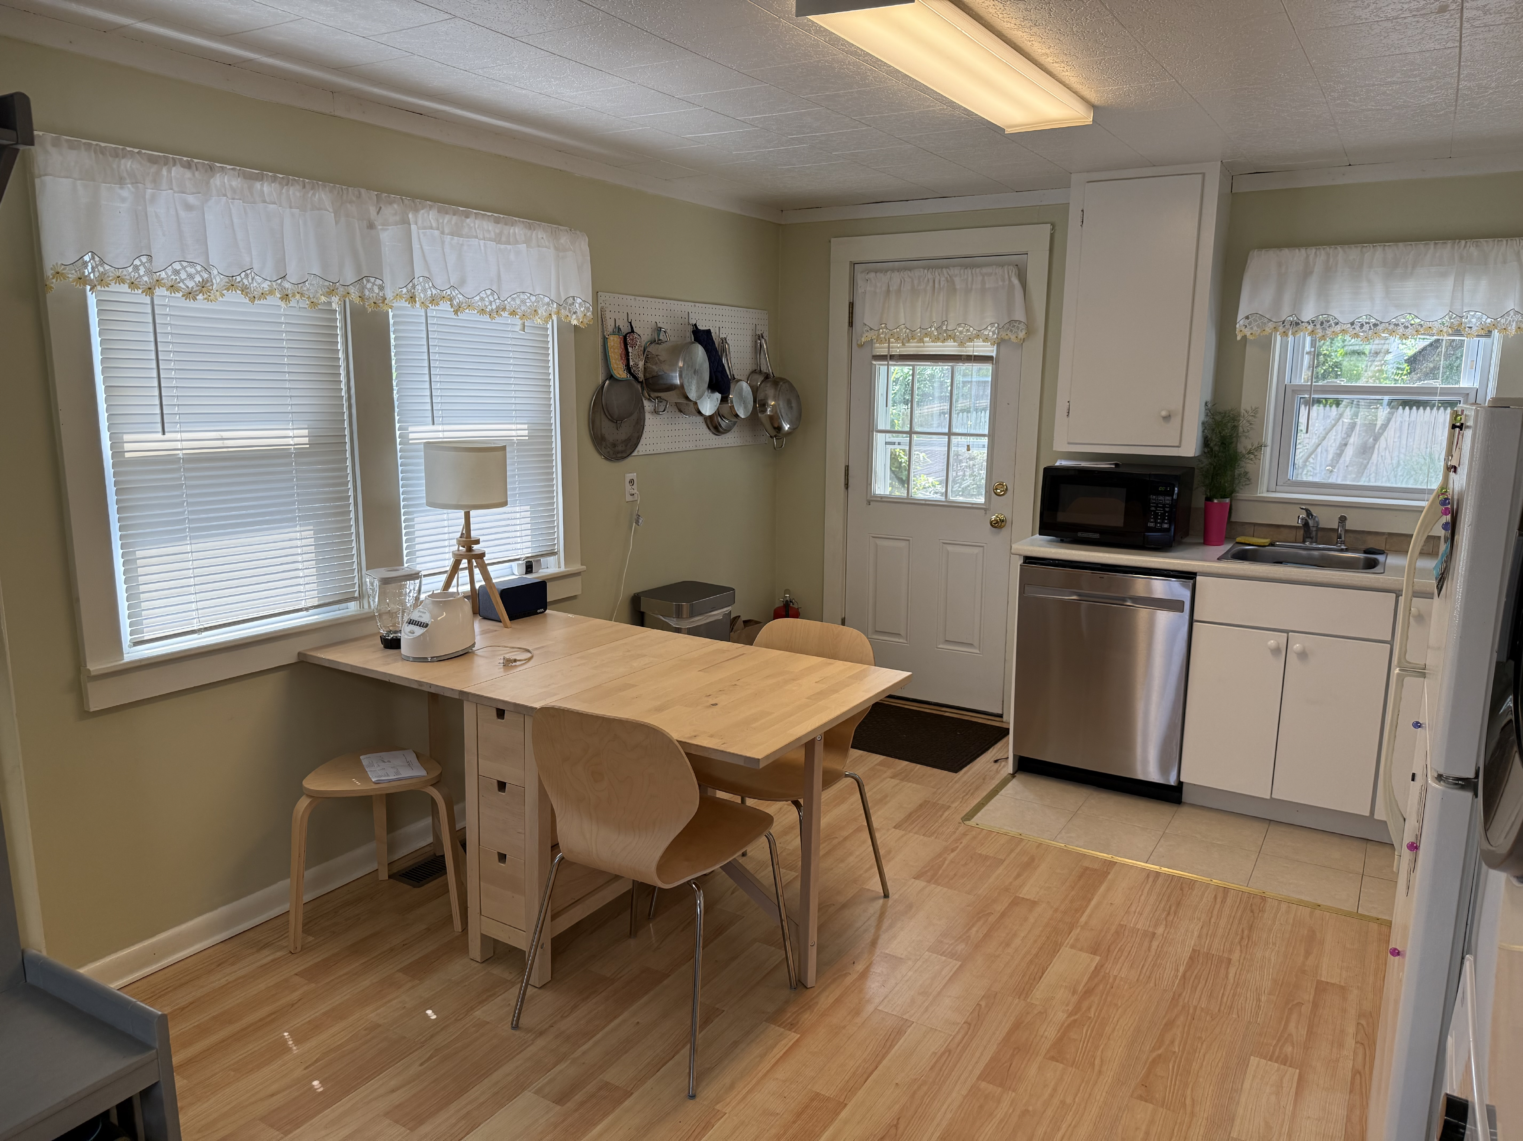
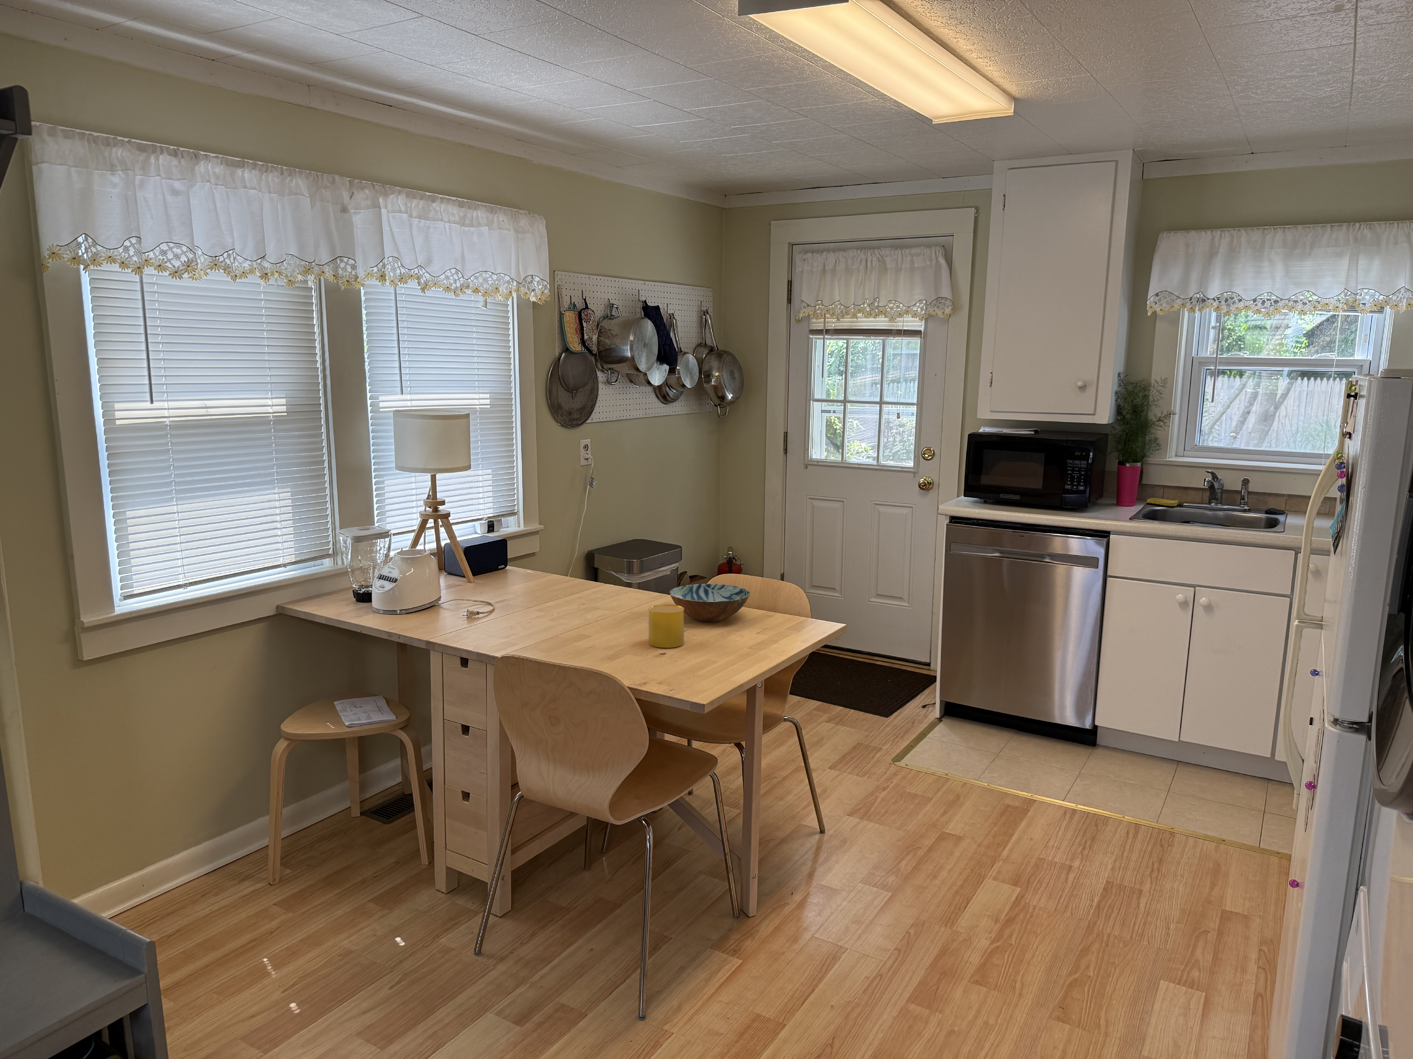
+ bowl (709, 605)
+ cup (666, 625)
